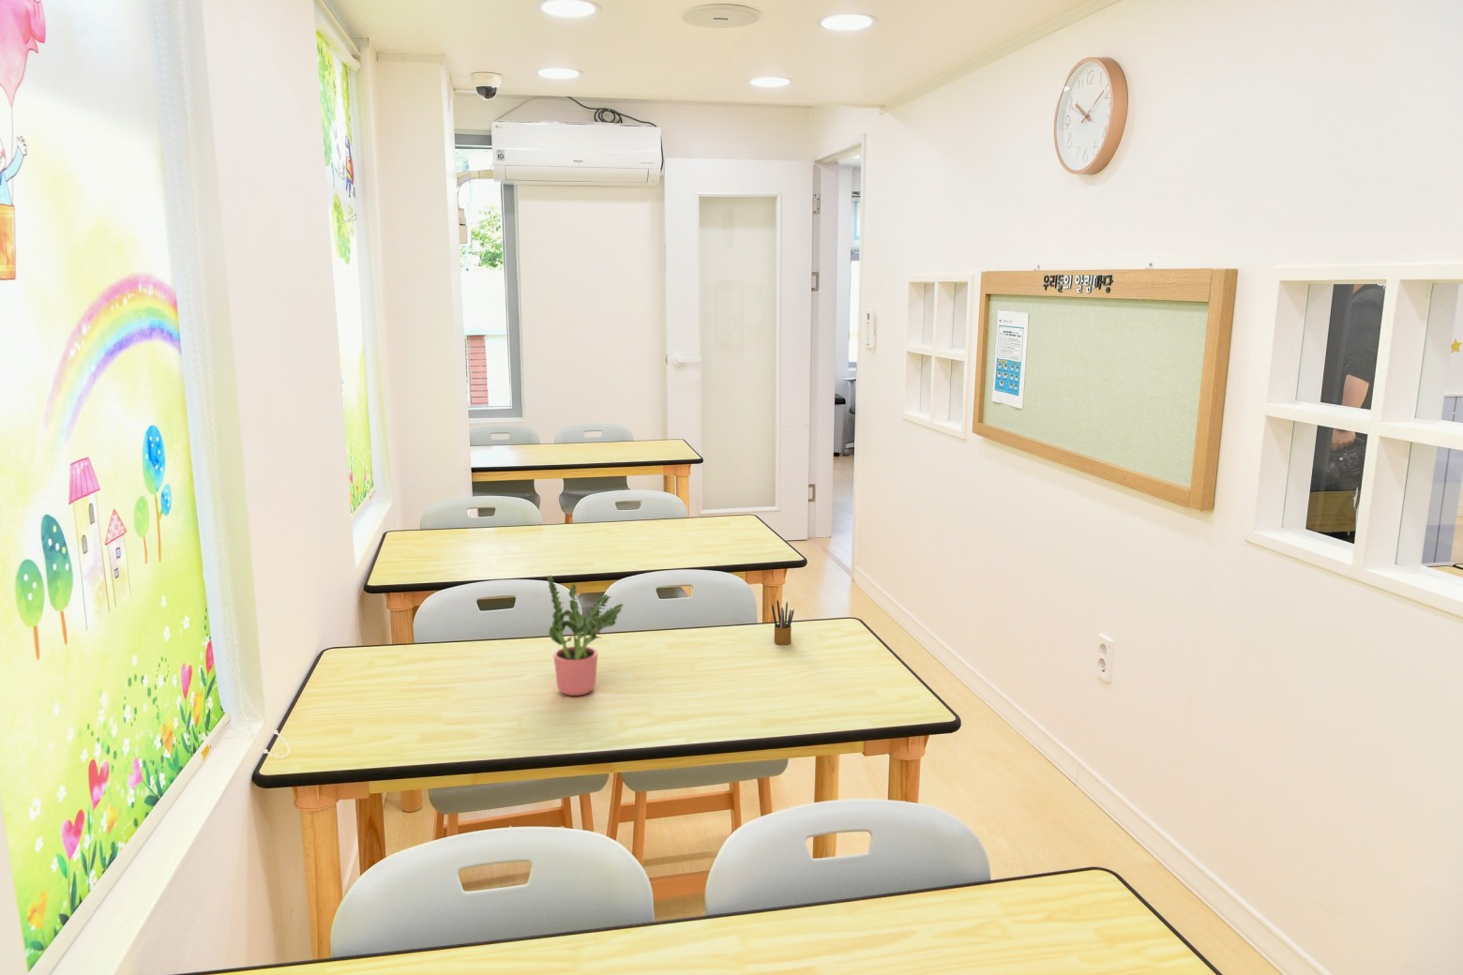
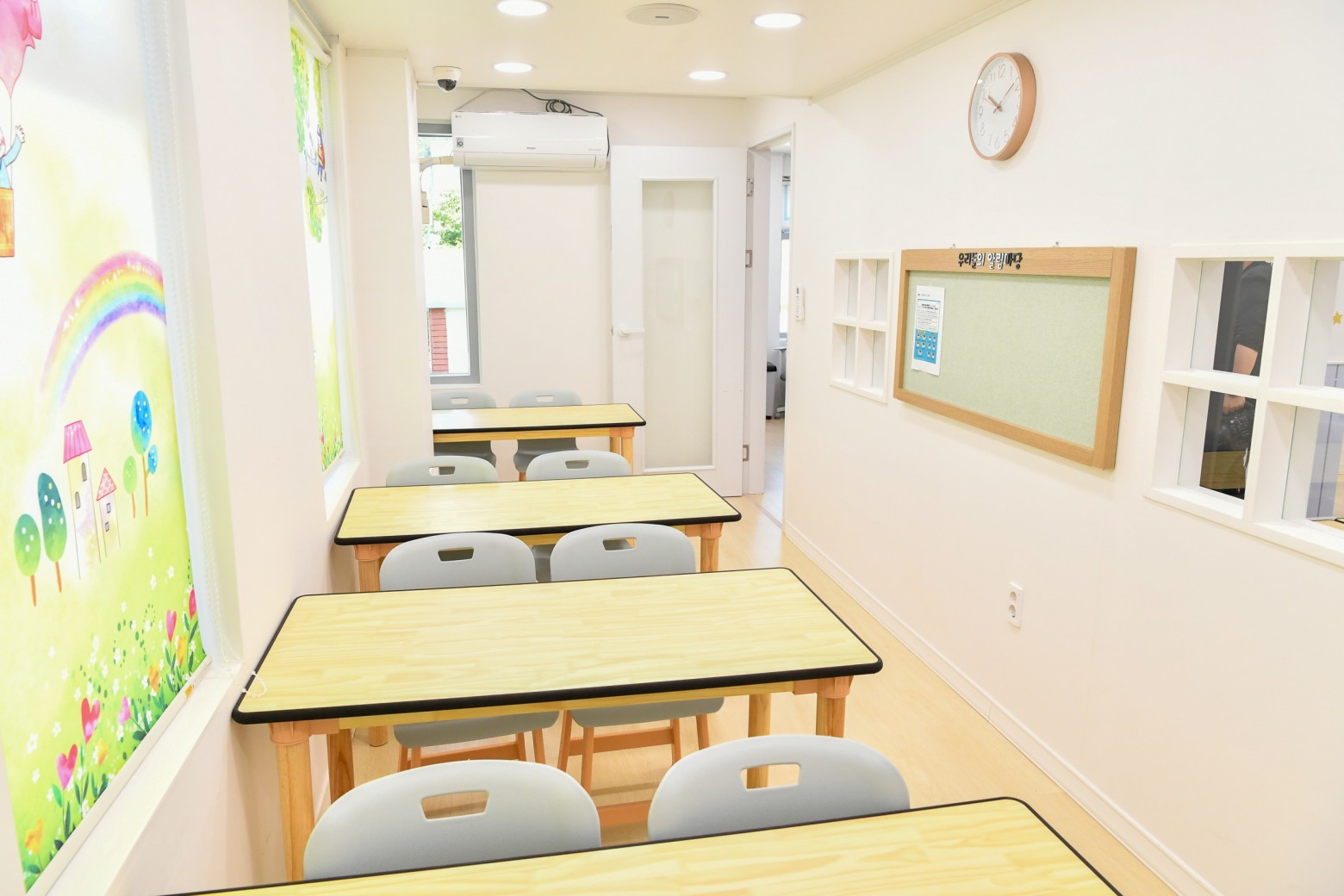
- pencil box (782, 621)
- potted plant (587, 628)
